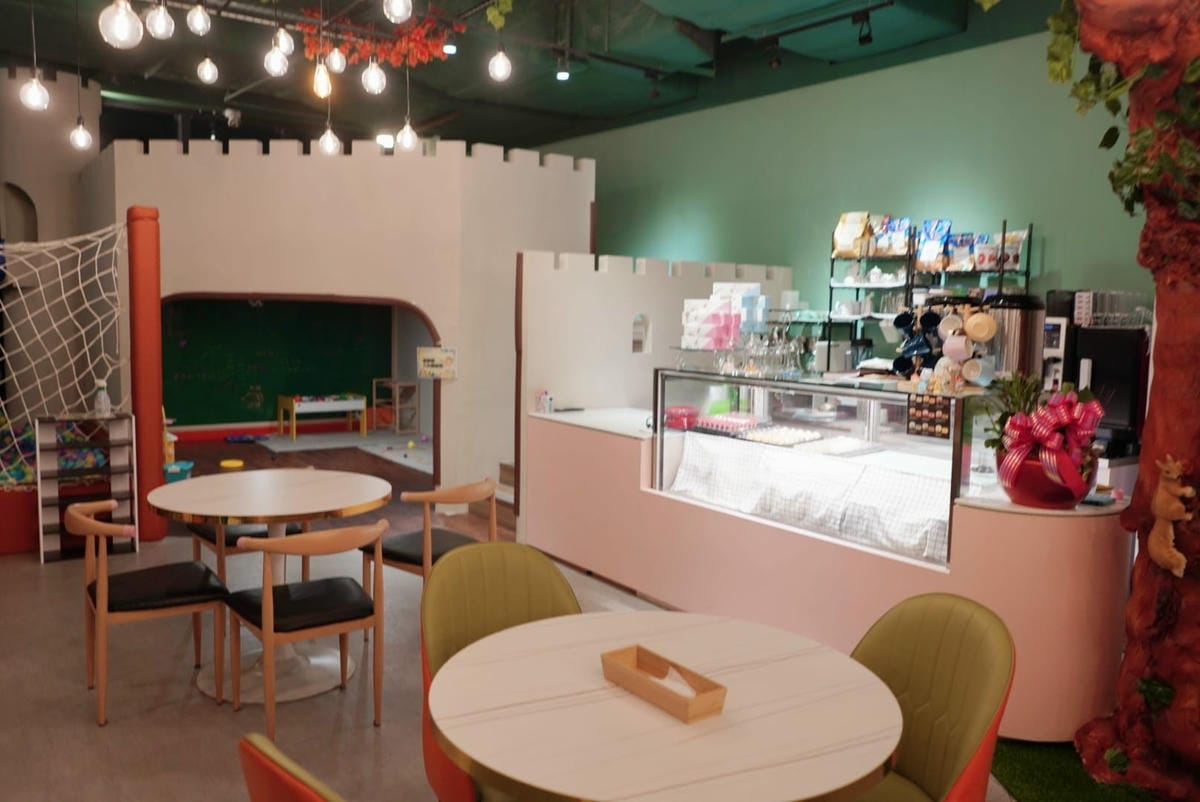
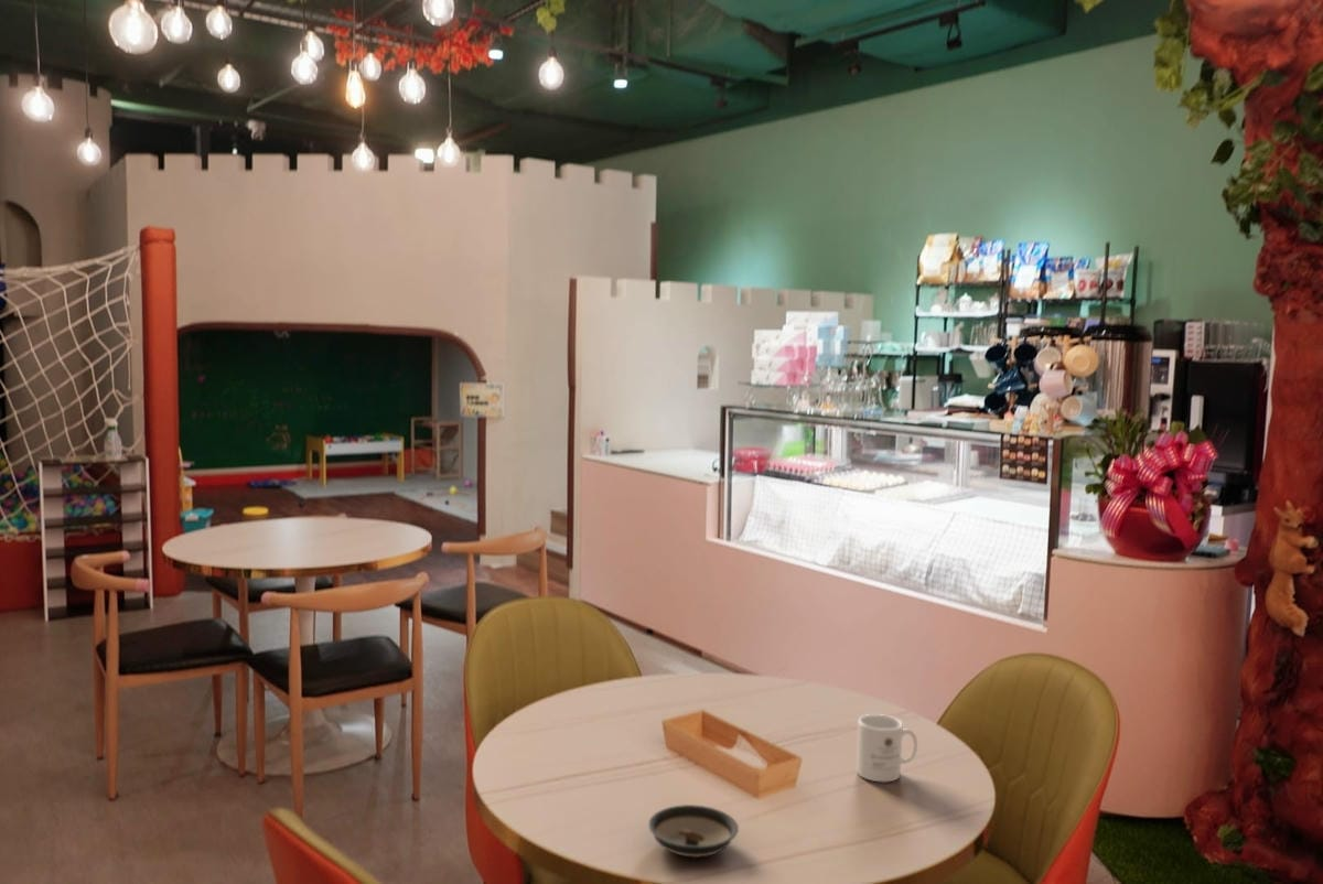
+ saucer (692, 836)
+ mug (888, 747)
